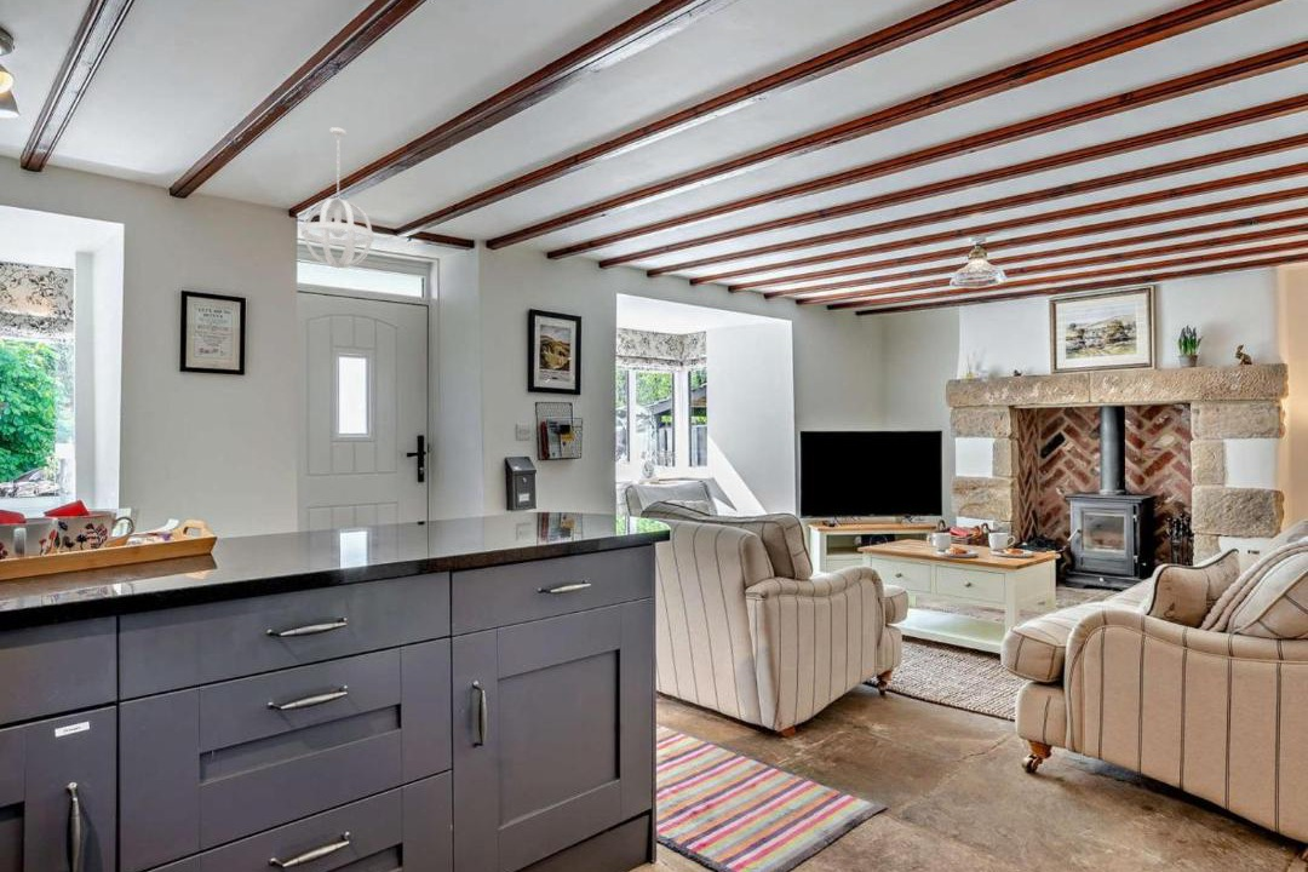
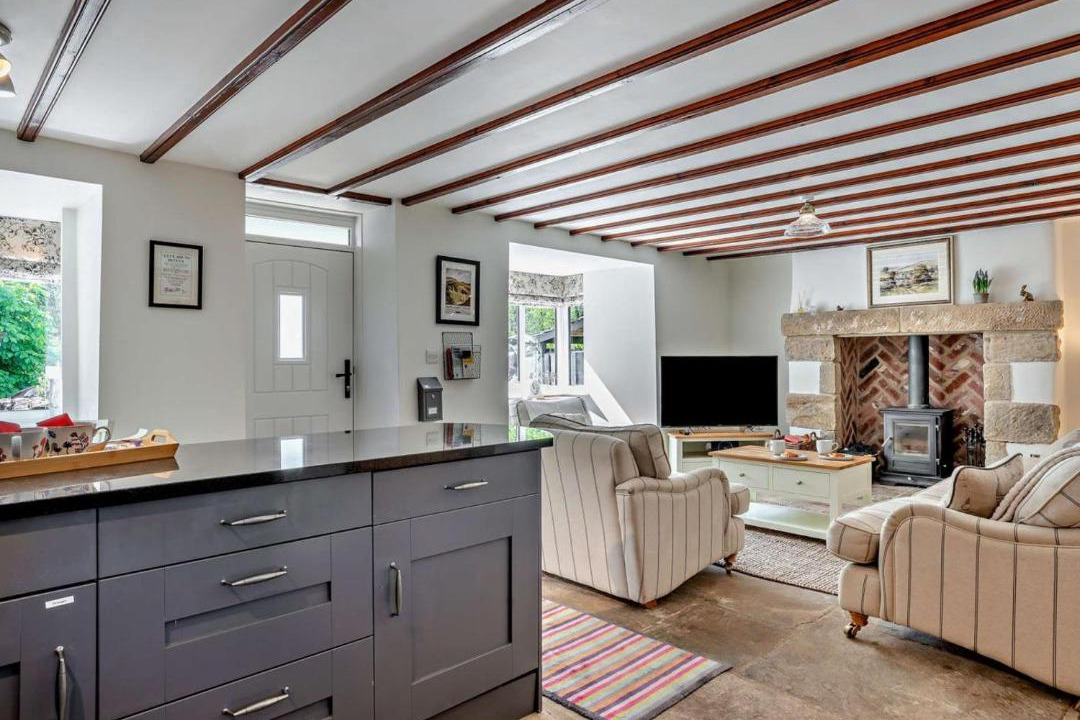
- pendant light (338, 199)
